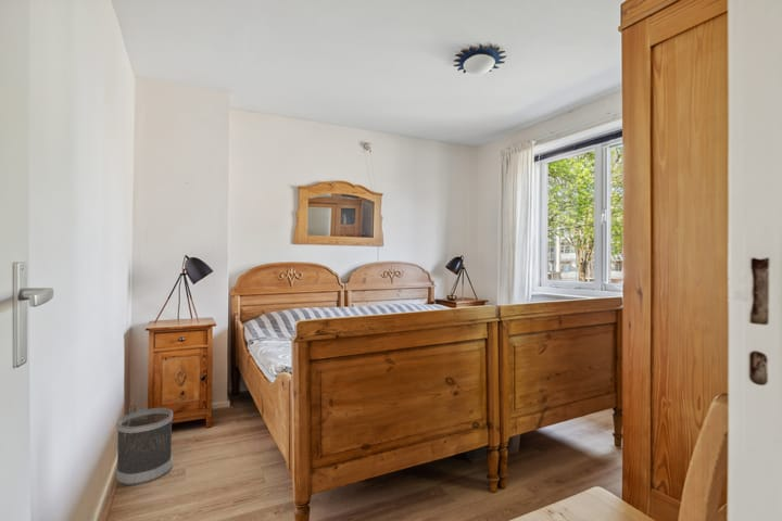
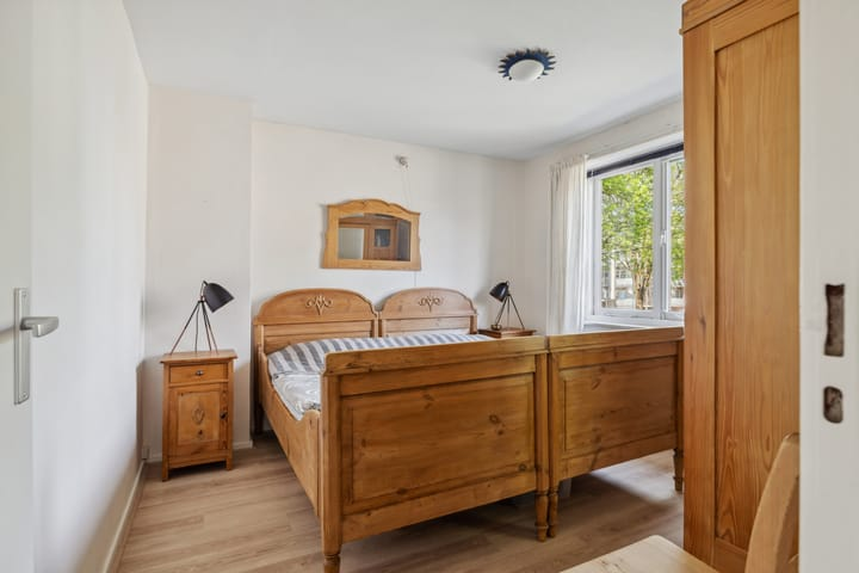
- wastebasket (146, 444)
